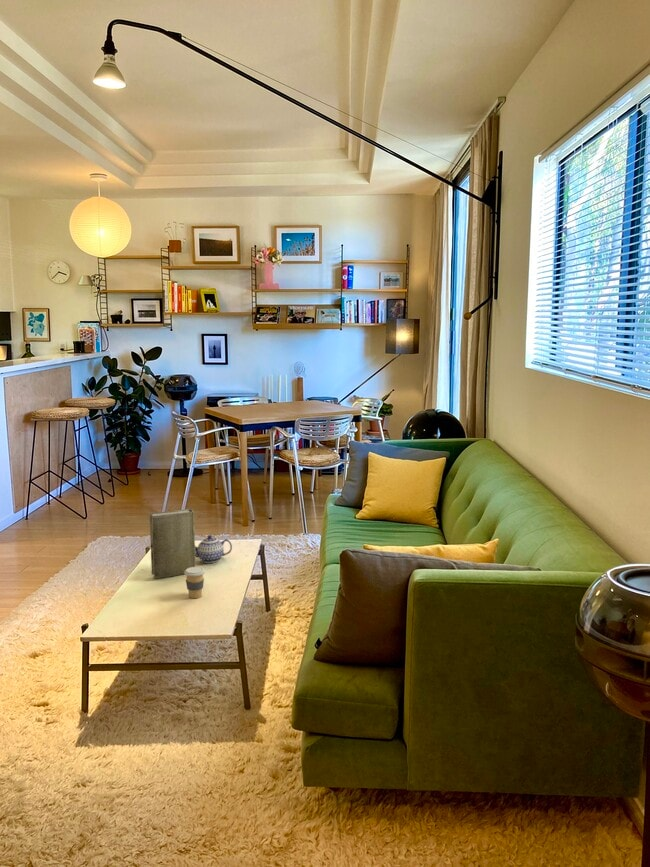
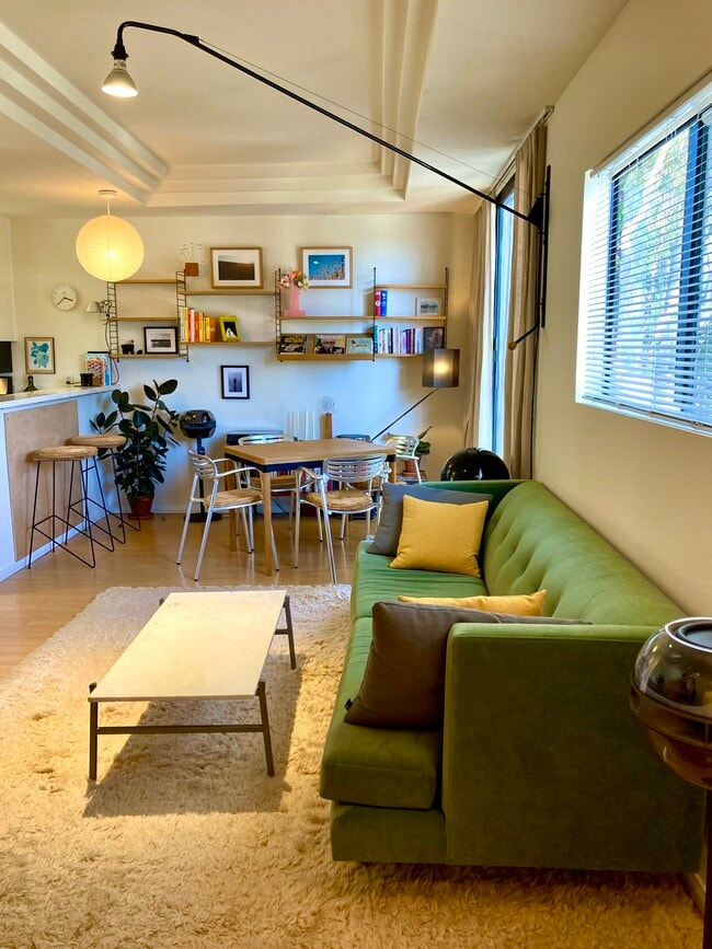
- book (172, 543)
- teapot (210, 547)
- coffee cup (195, 582)
